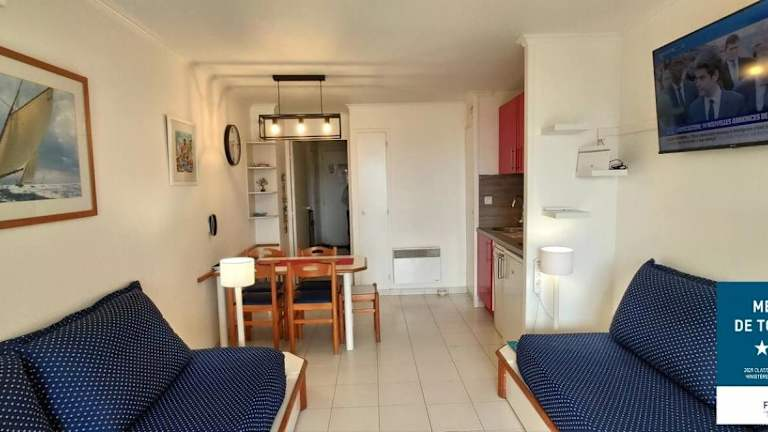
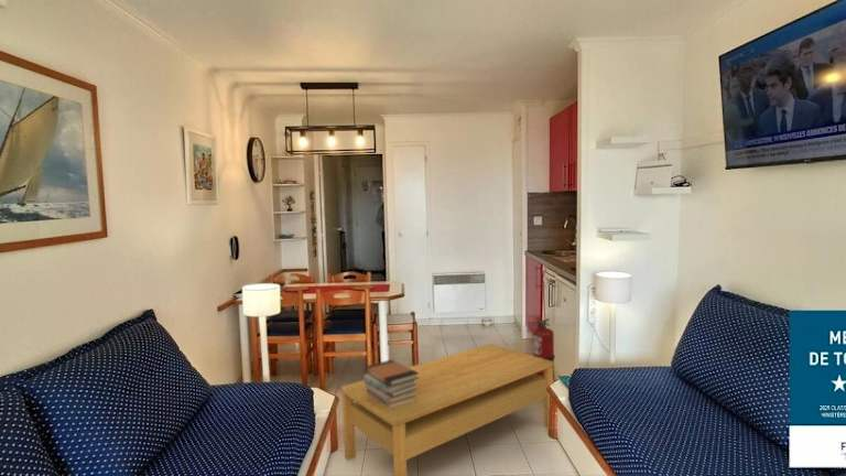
+ coffee table (454, 407)
+ fire extinguisher (543, 345)
+ book stack (390, 381)
